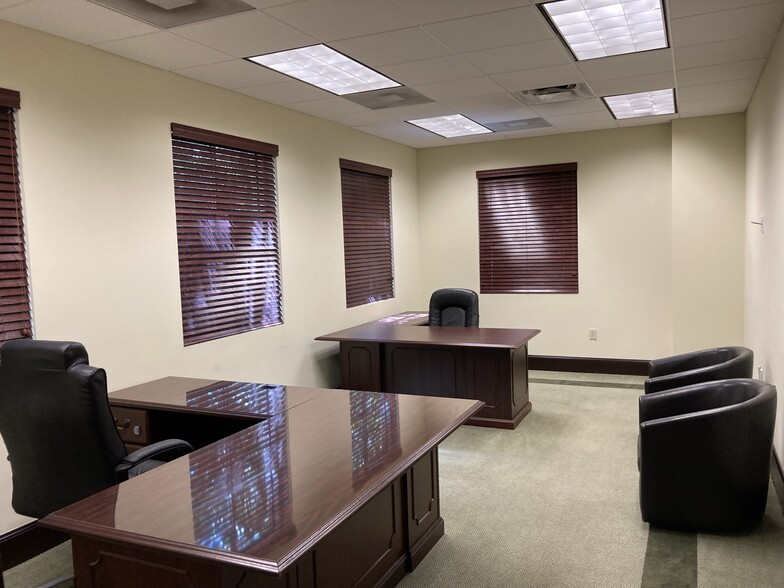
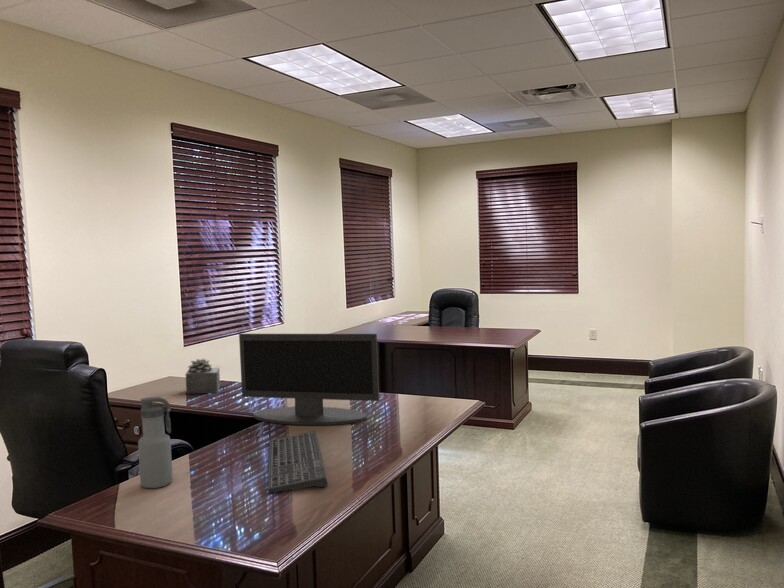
+ succulent plant (202, 374)
+ monitor (307, 375)
+ keyboard (295, 458)
+ water bottle (155, 440)
